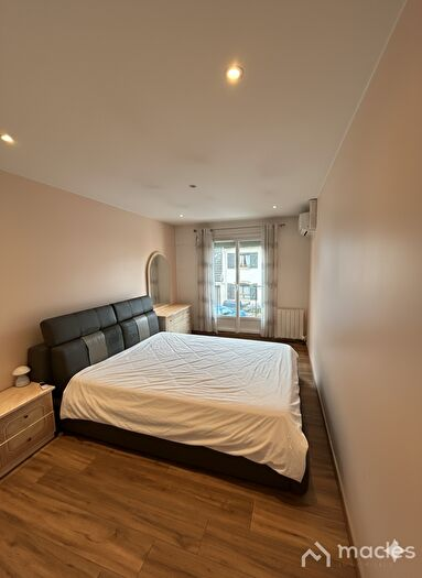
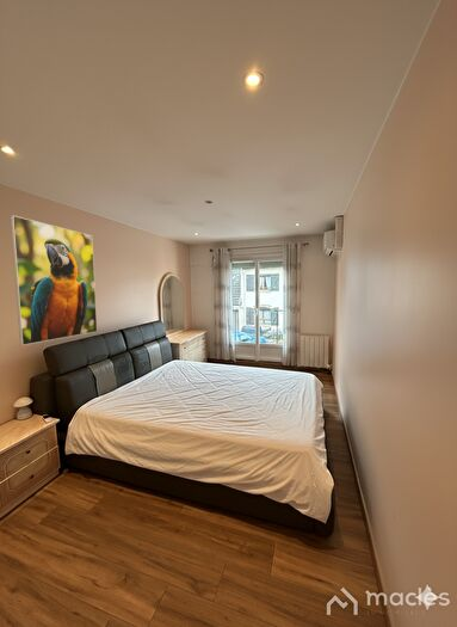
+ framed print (61, 283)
